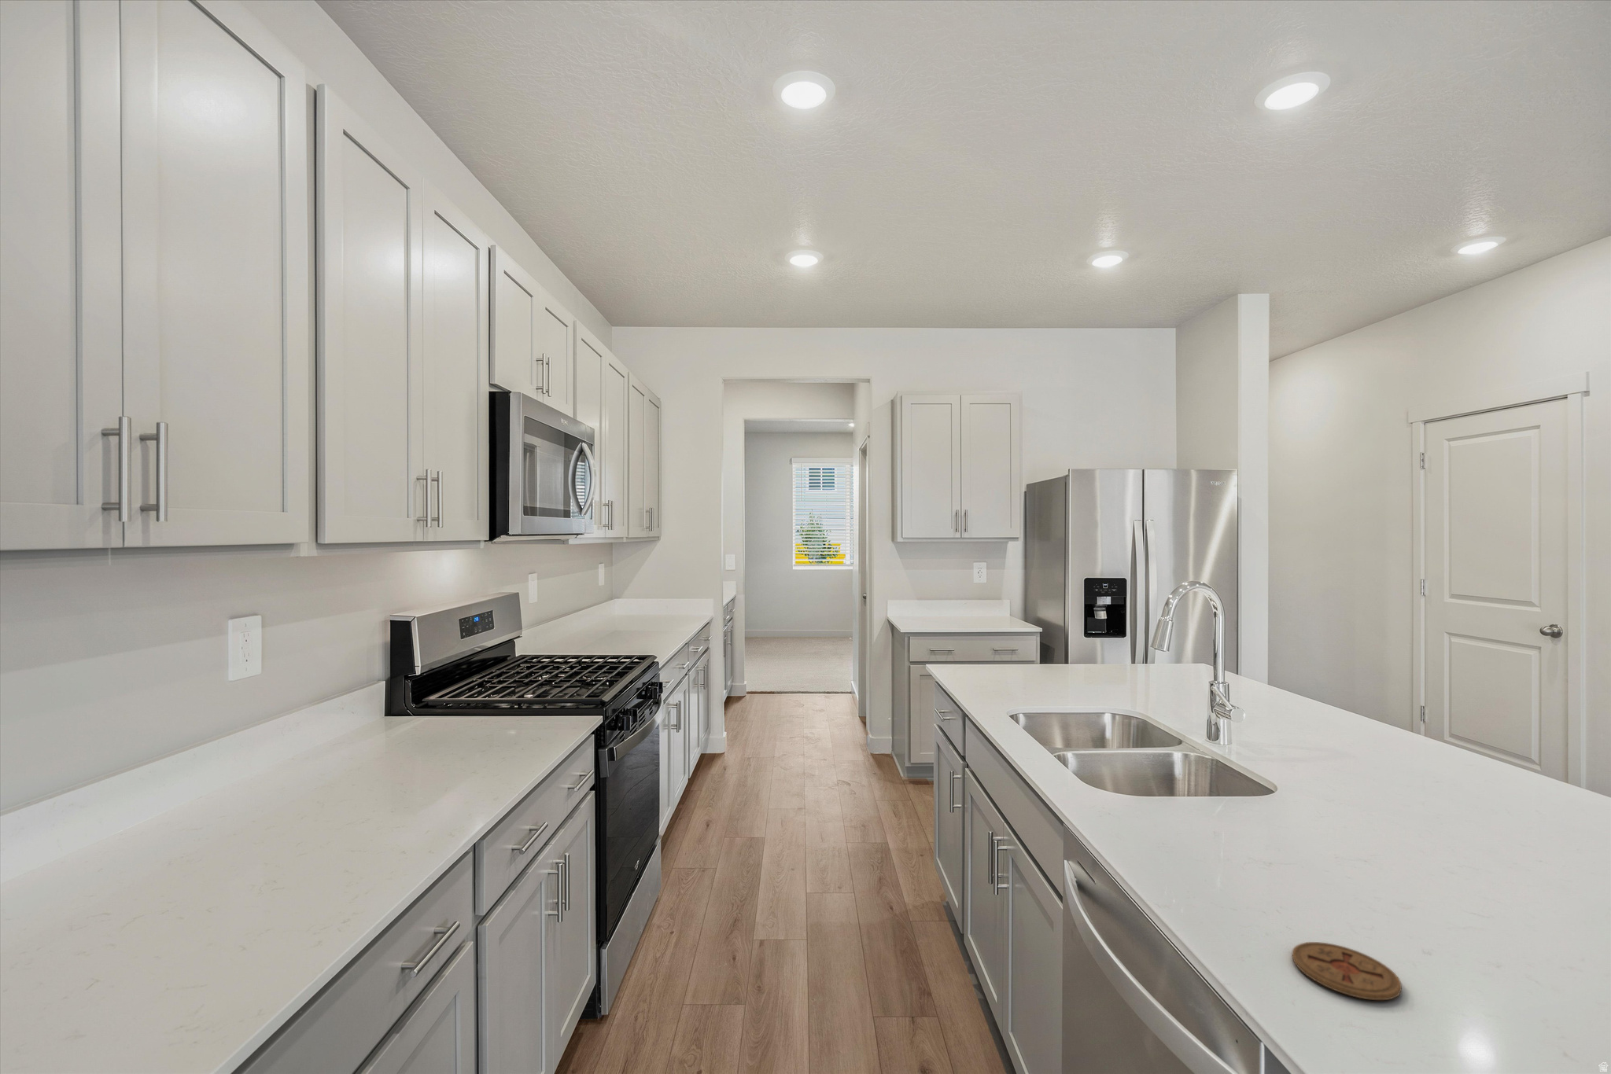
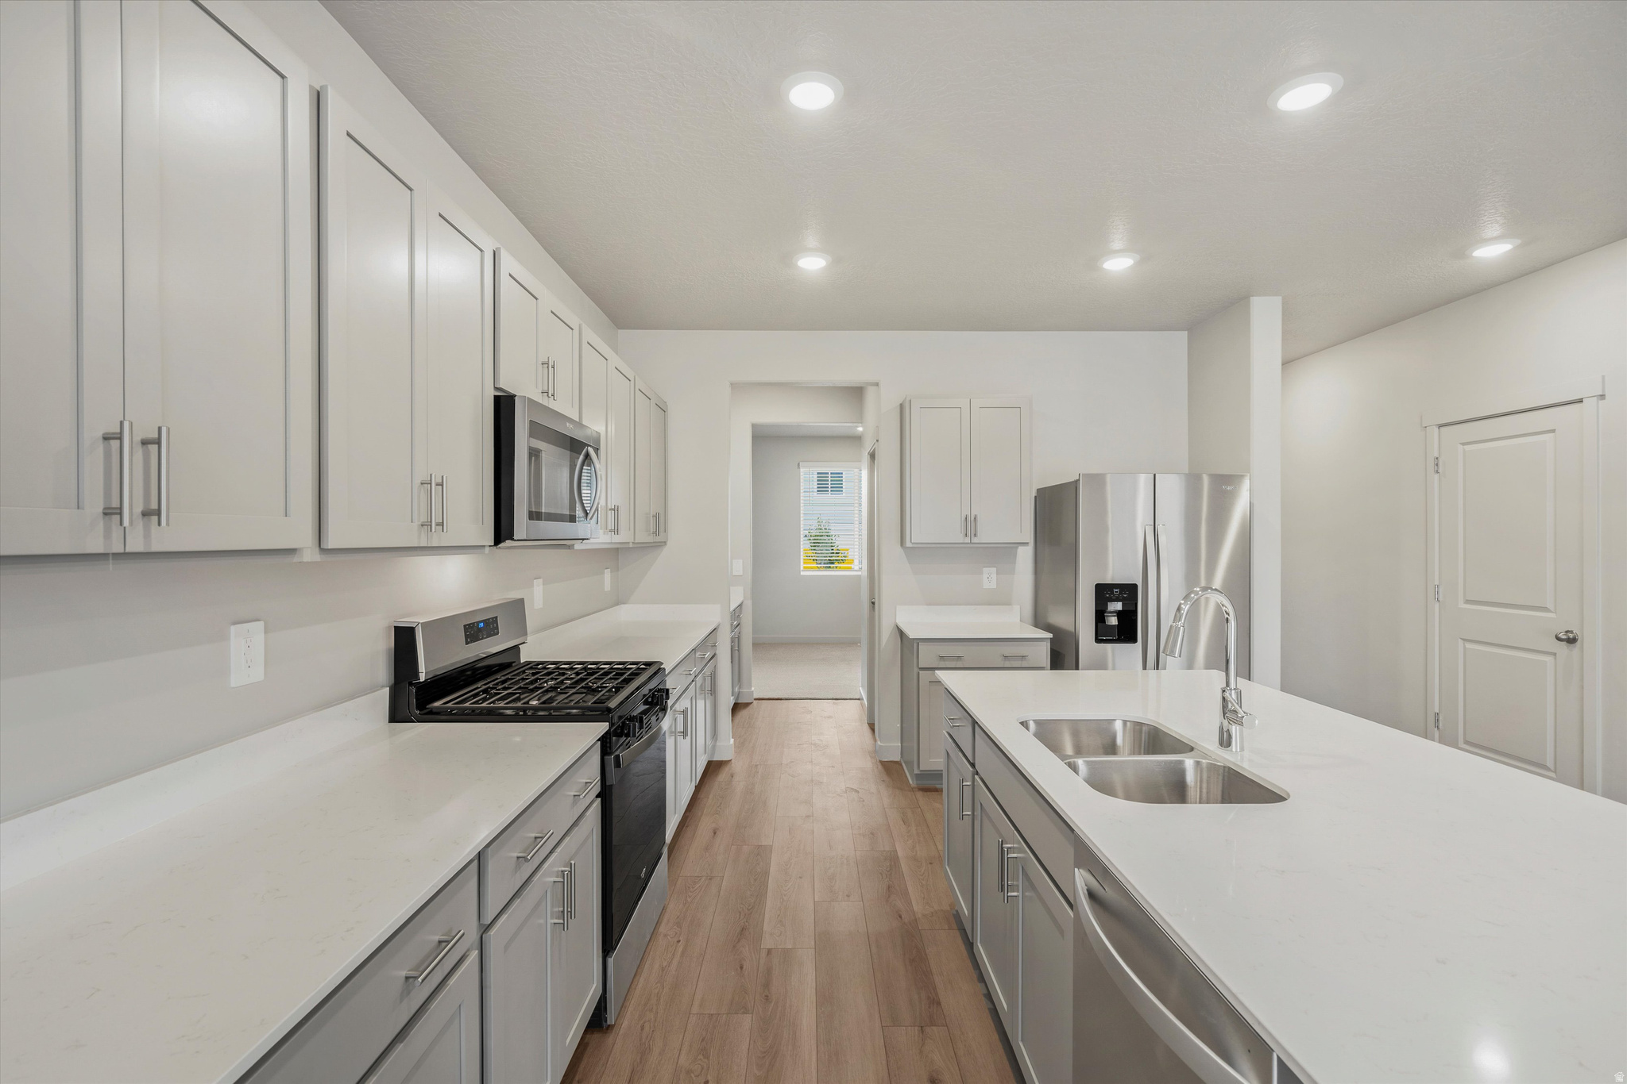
- coaster (1345, 969)
